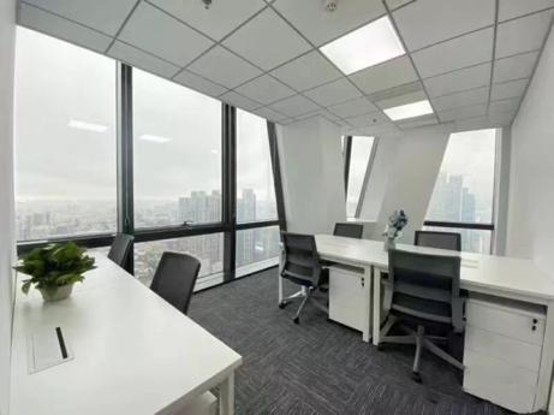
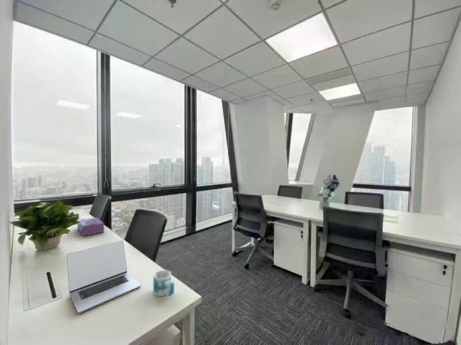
+ laptop (104, 270)
+ tissue box (90, 225)
+ mug (164, 284)
